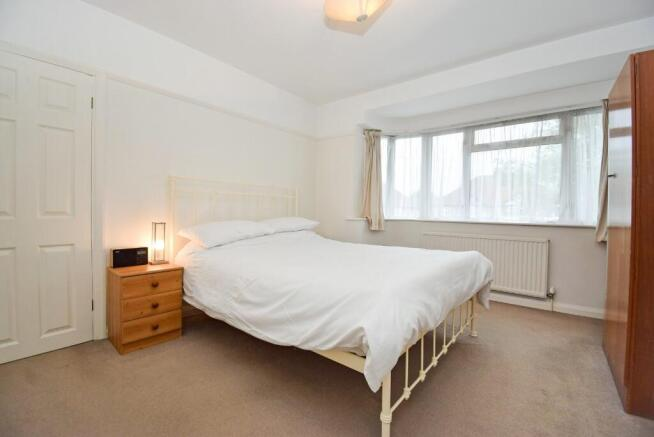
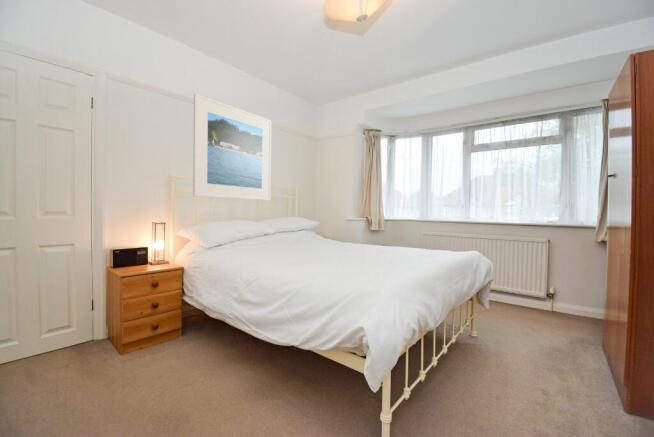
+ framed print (236, 153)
